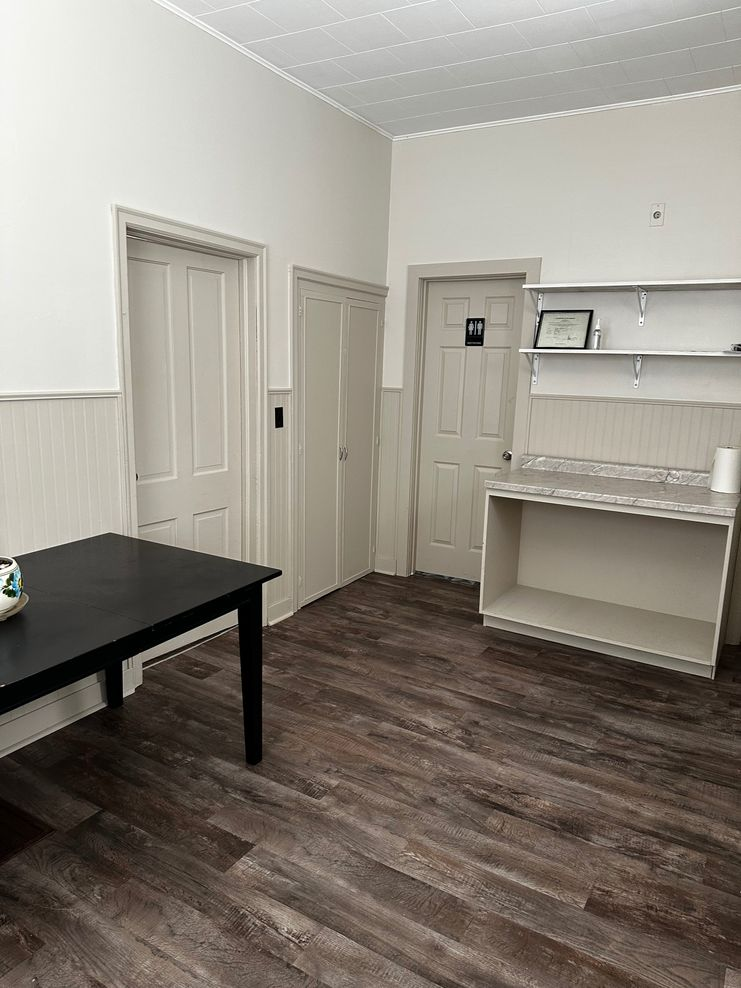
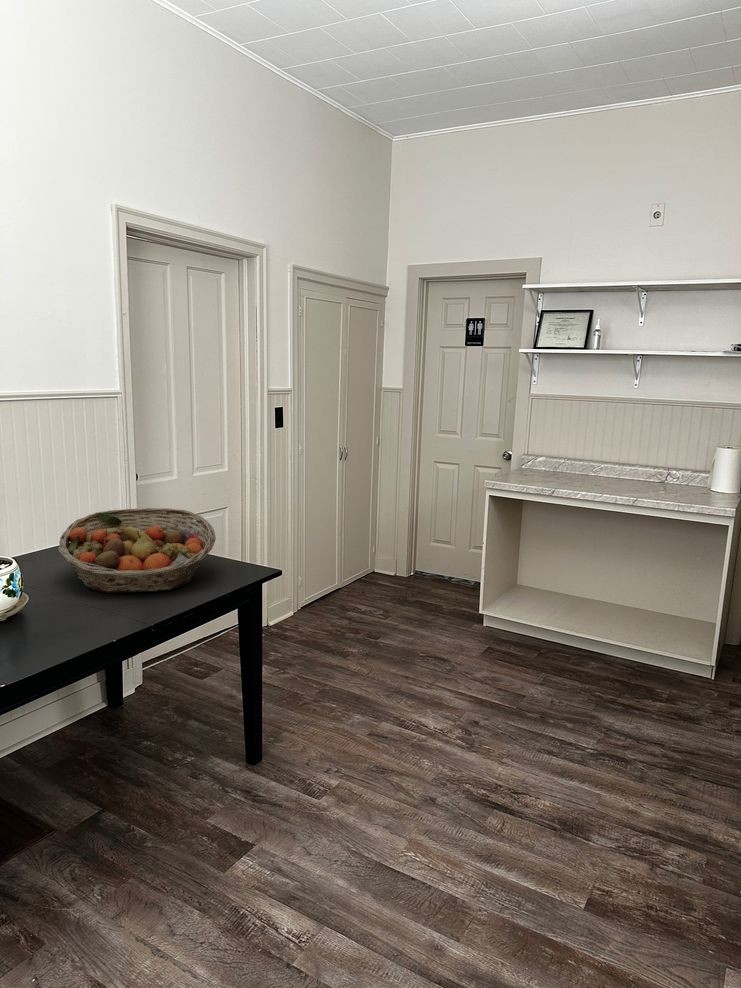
+ fruit basket (139, 549)
